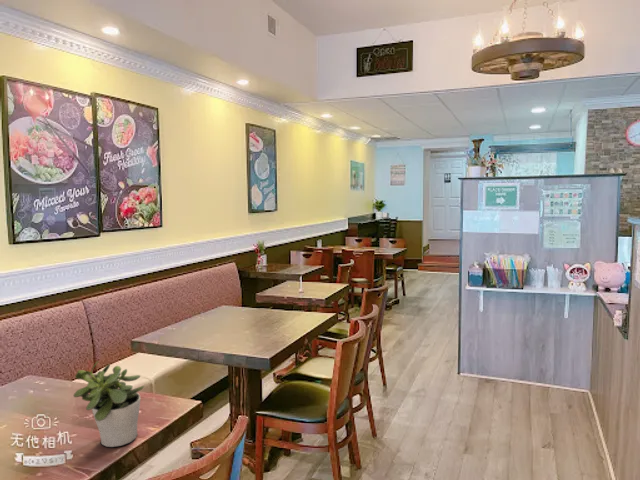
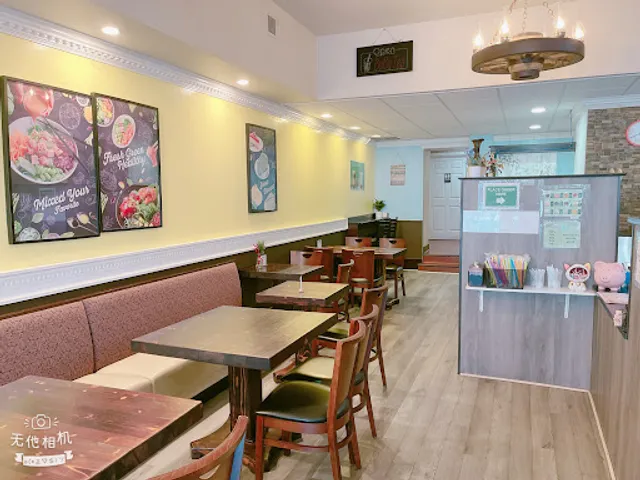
- potted plant (104, 403)
